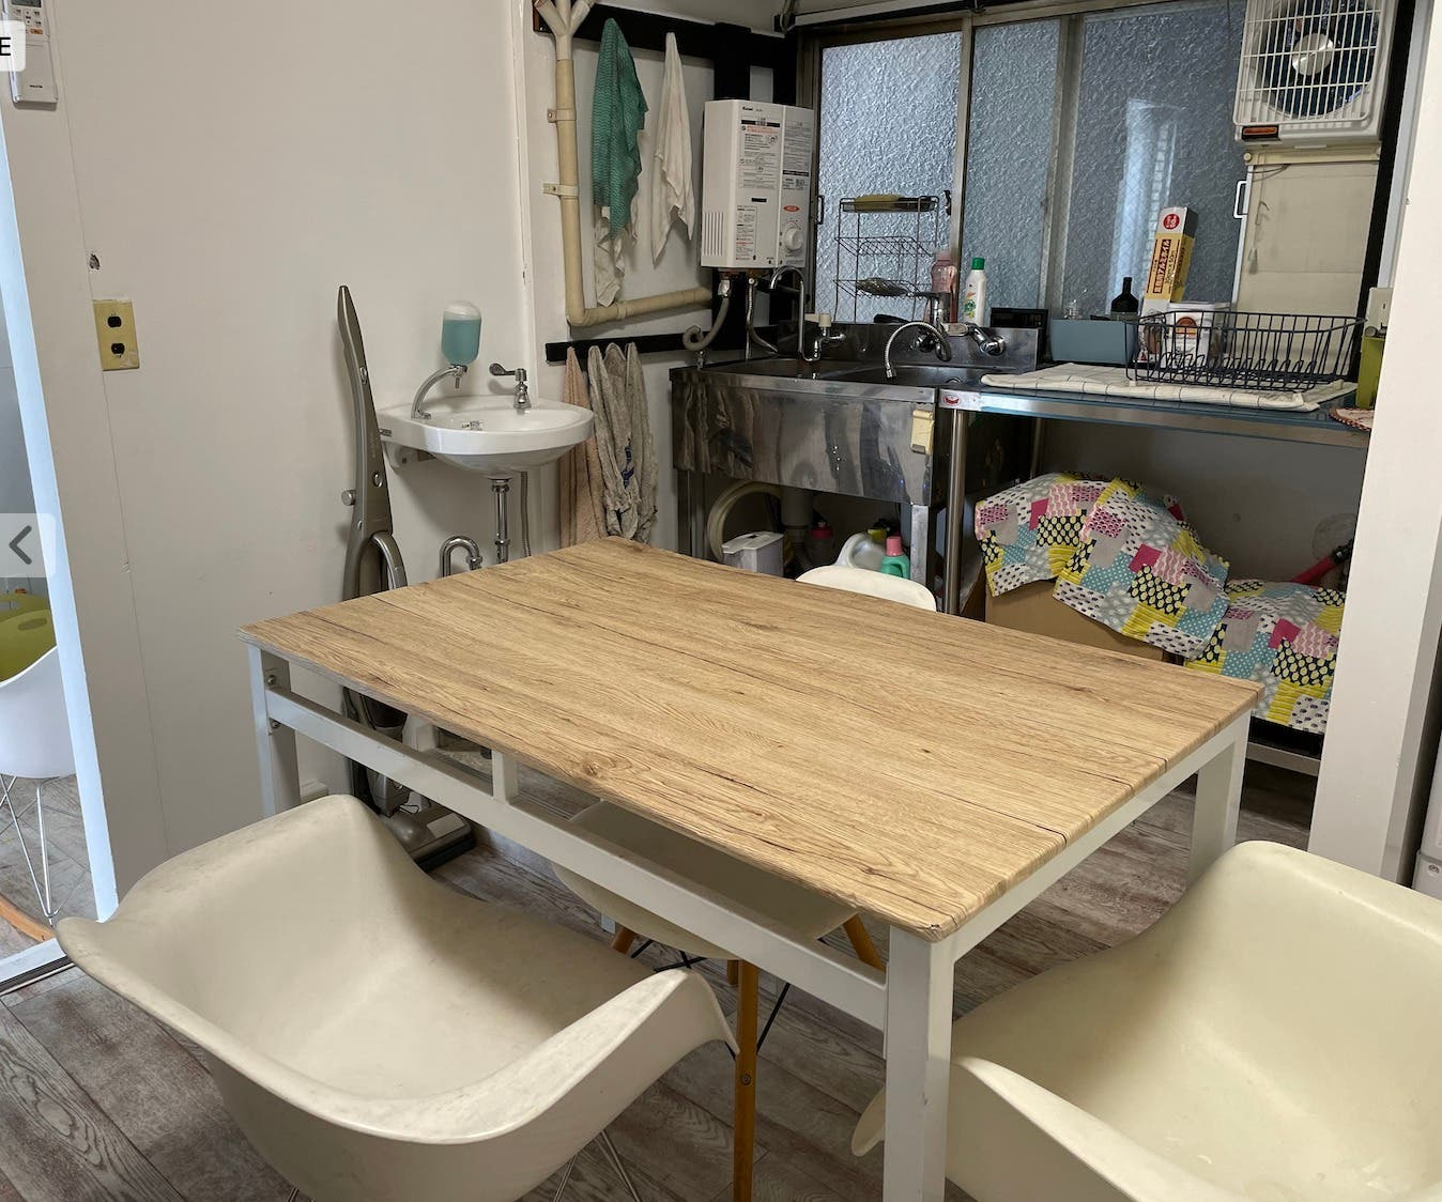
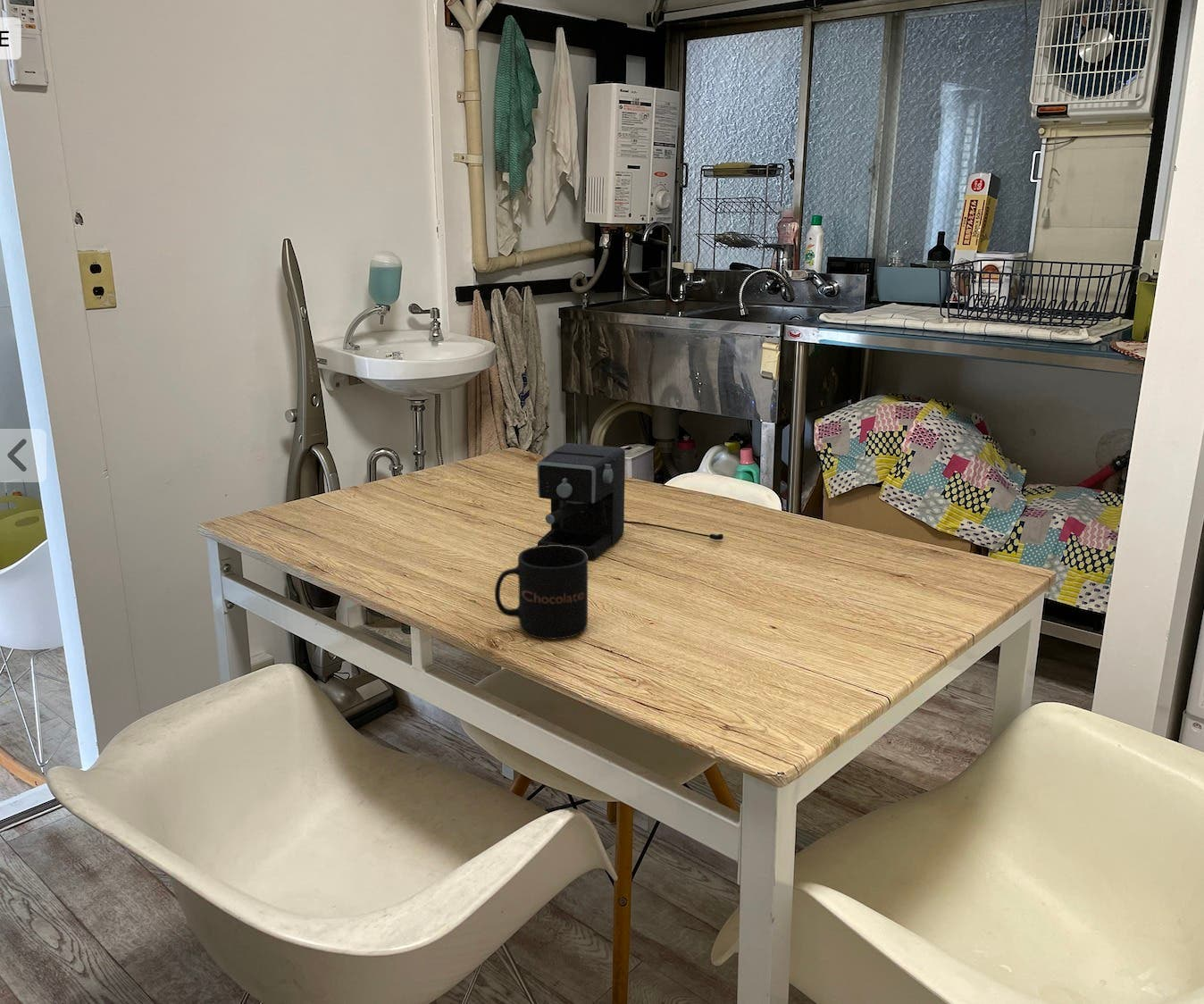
+ mug (541, 591)
+ coffee maker (623, 502)
